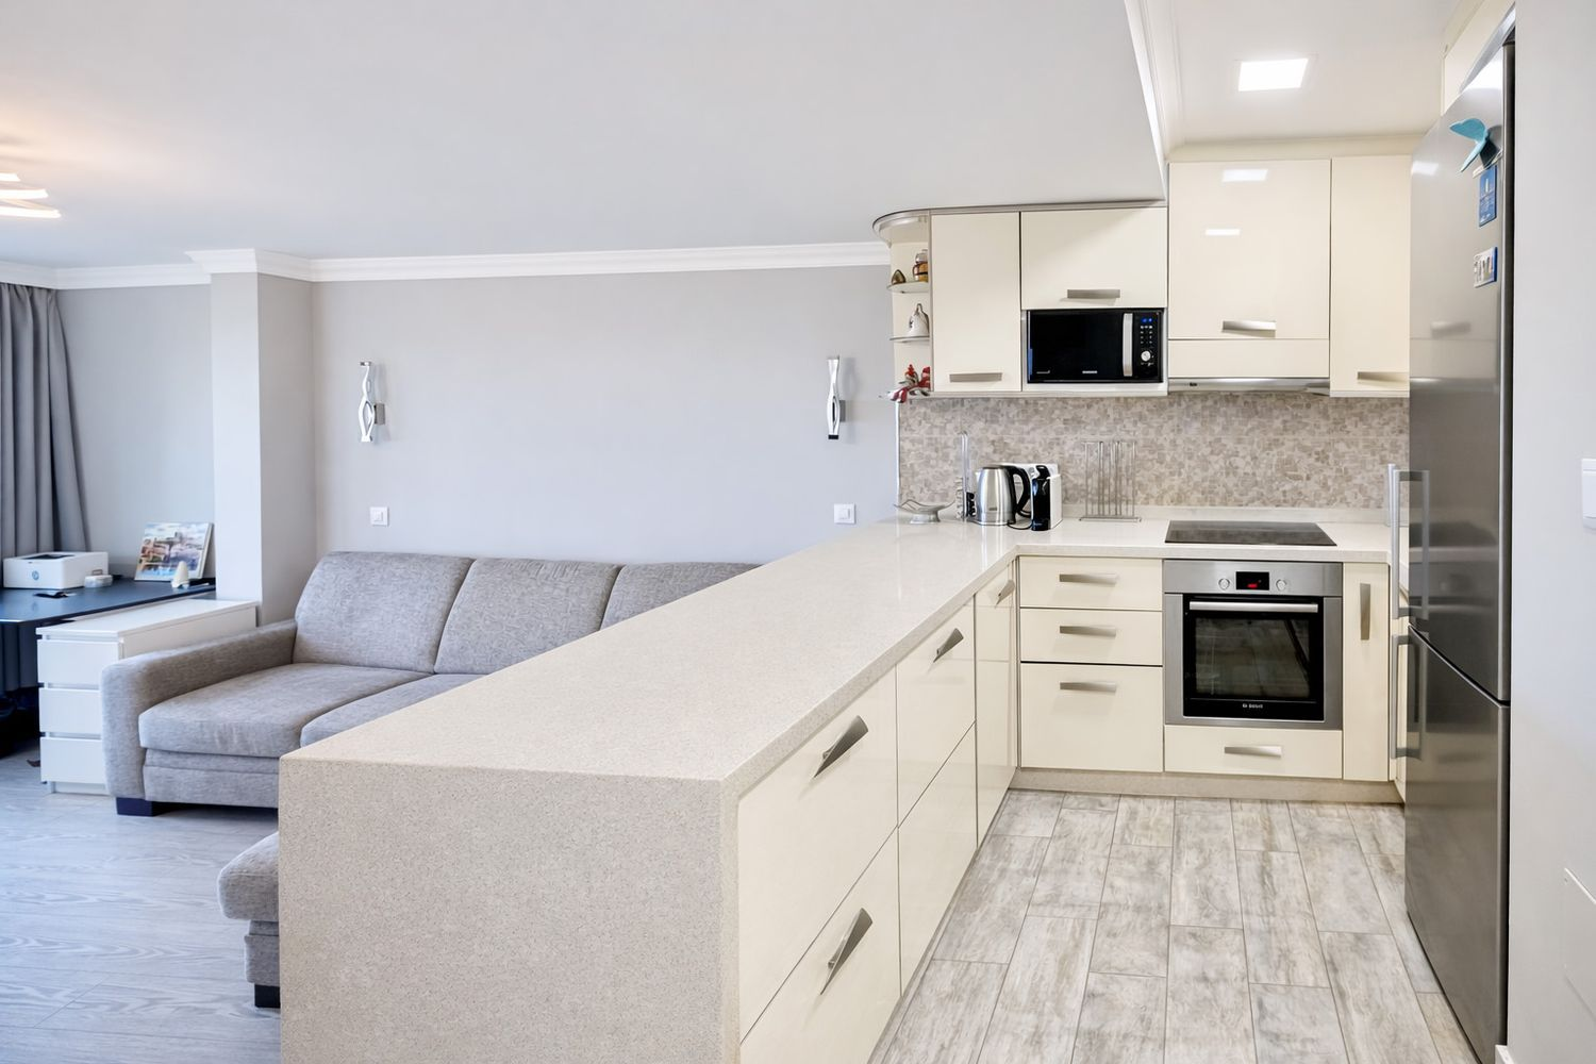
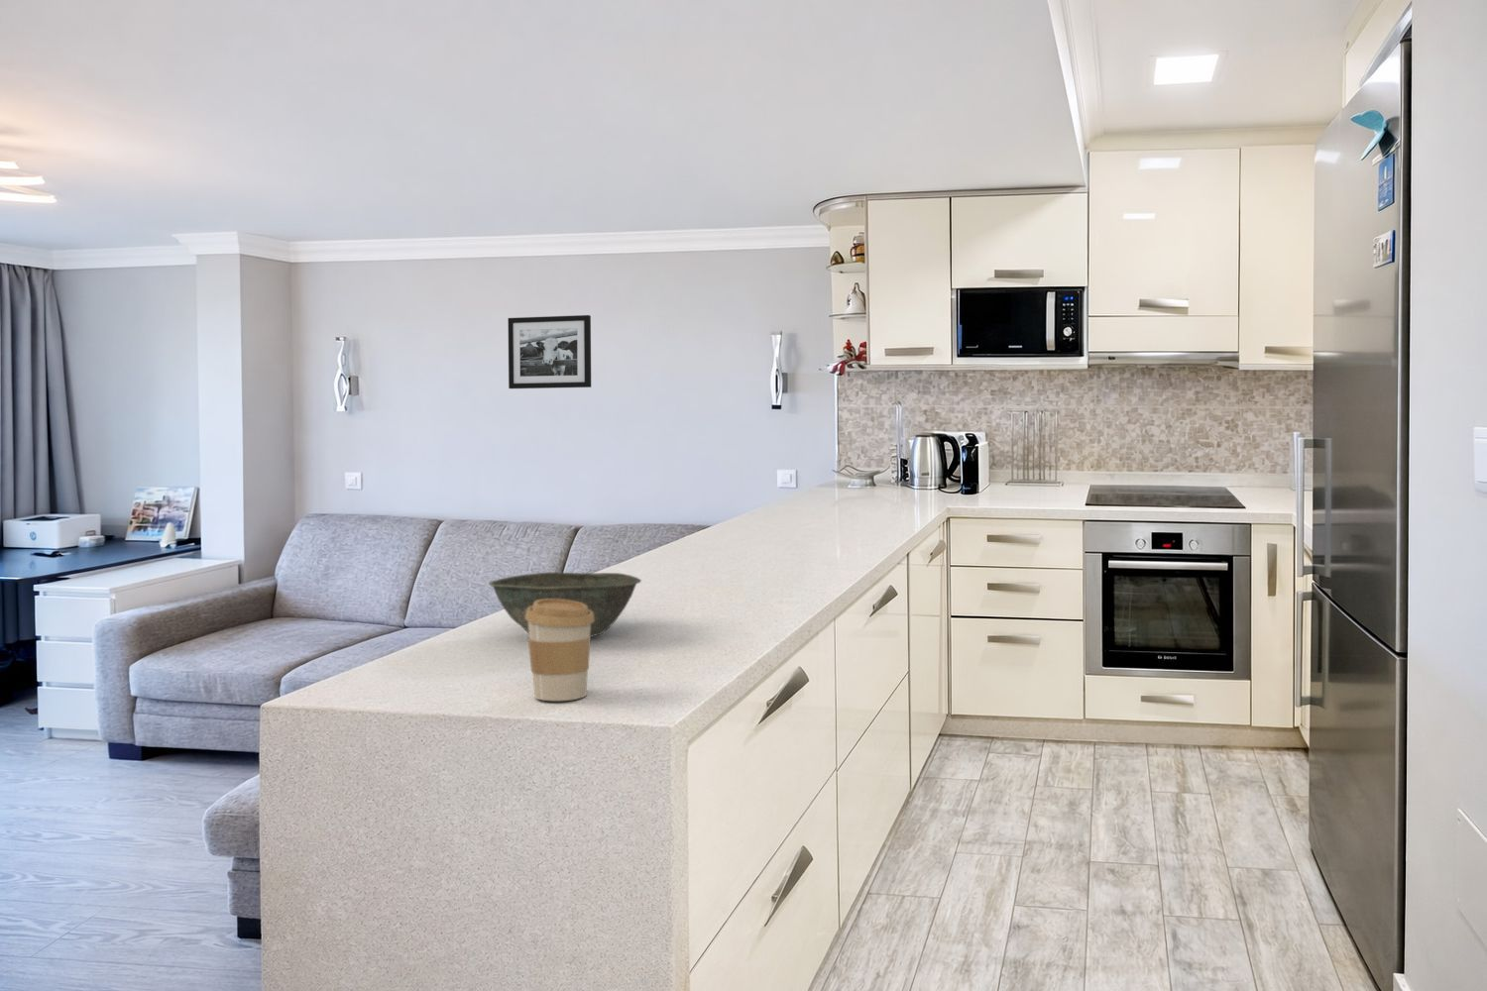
+ picture frame (549, 352)
+ bowl (568, 599)
+ coffee cup (560, 648)
